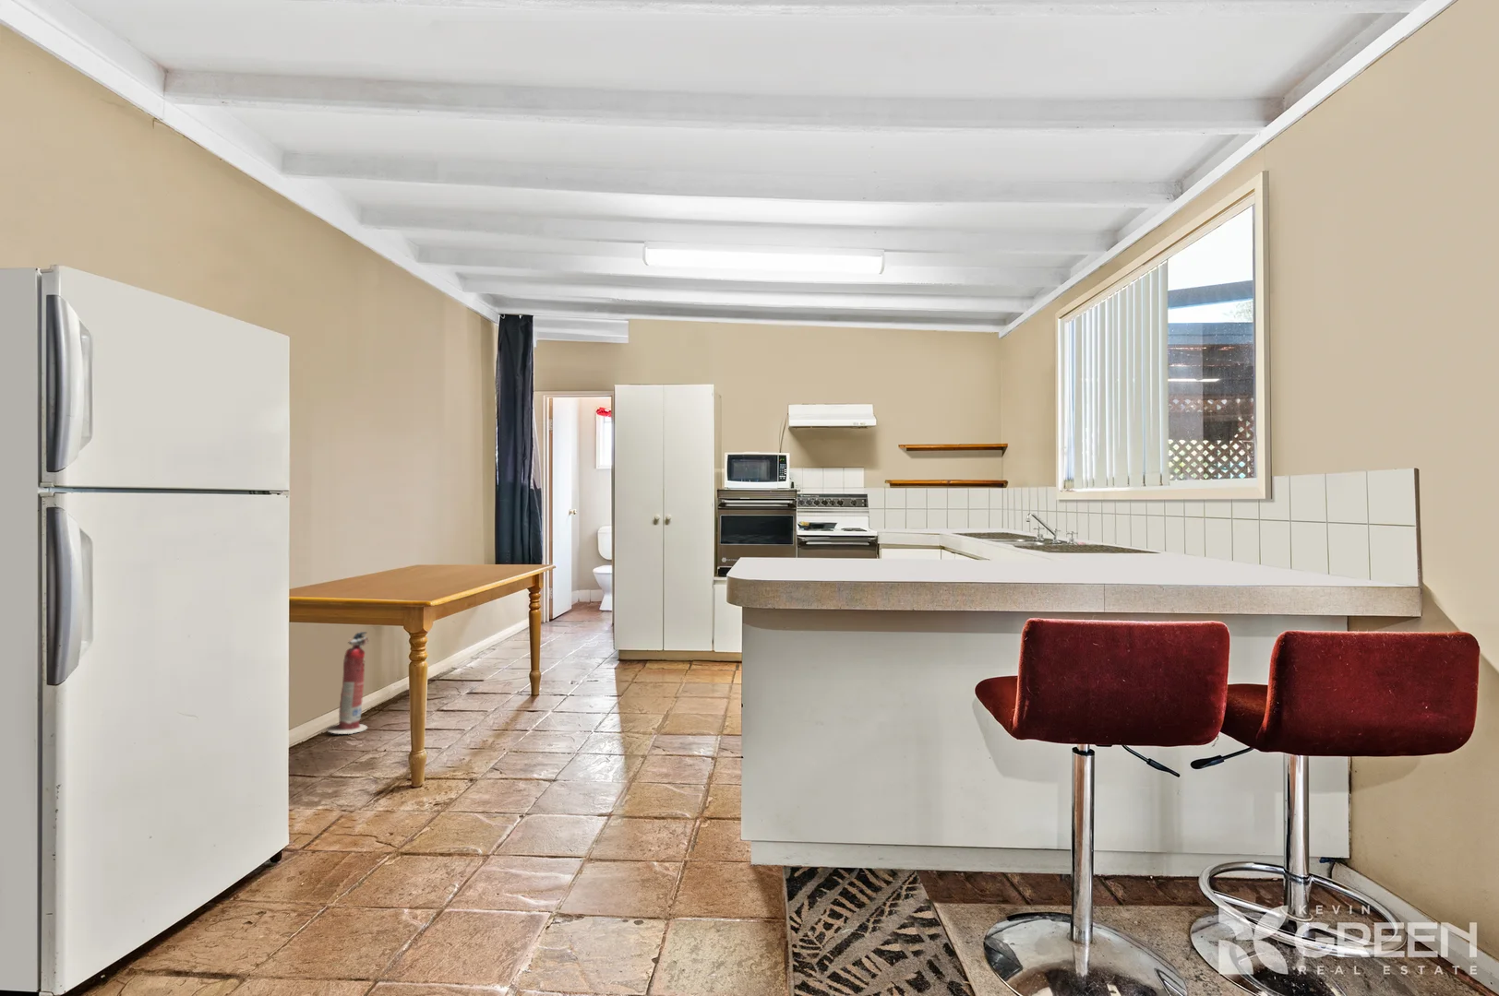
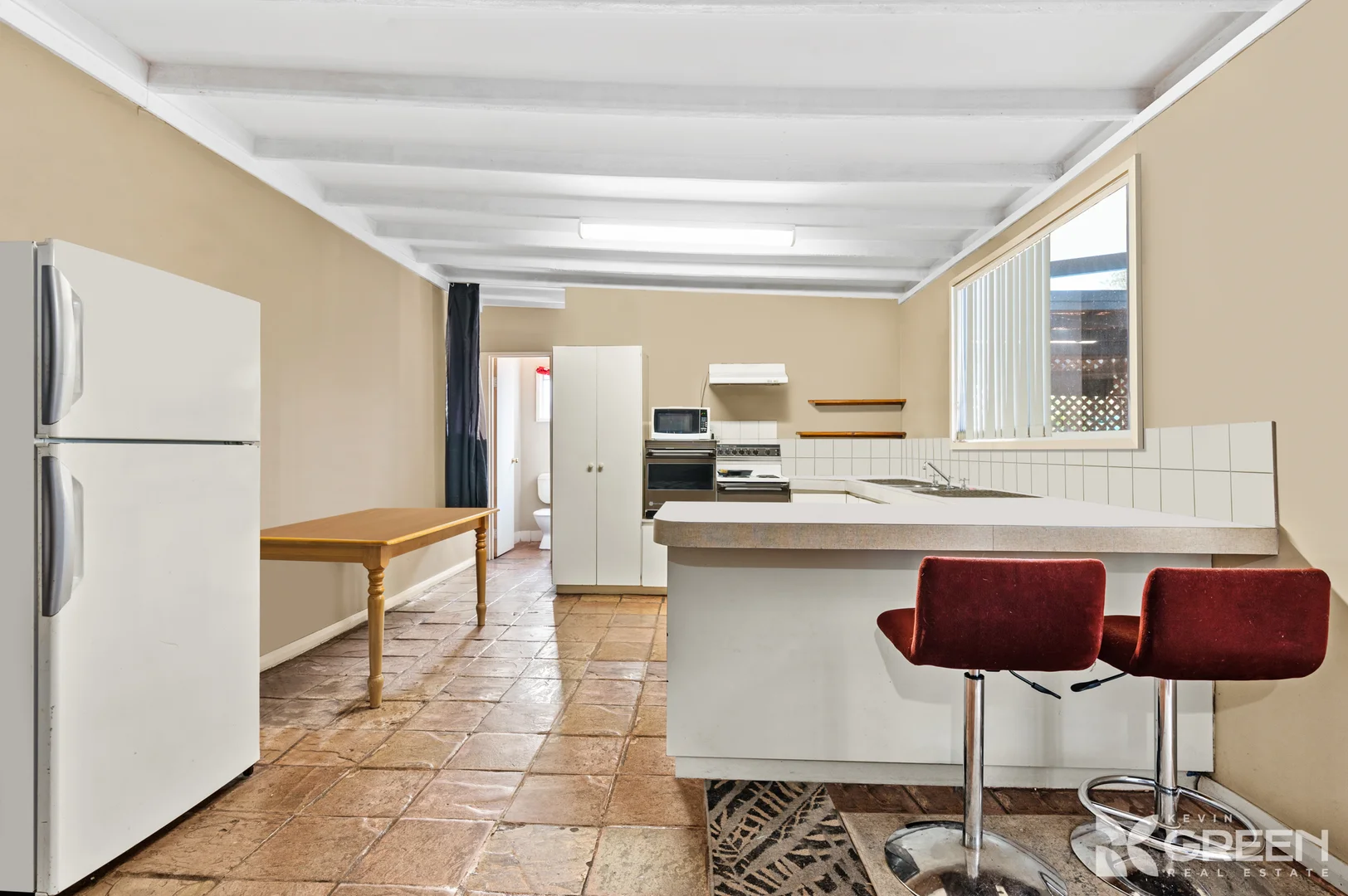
- fire extinguisher (349, 681)
